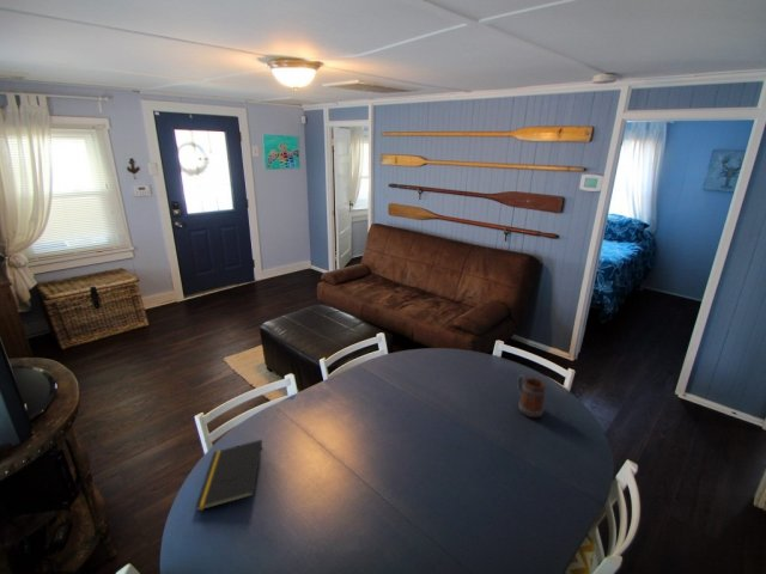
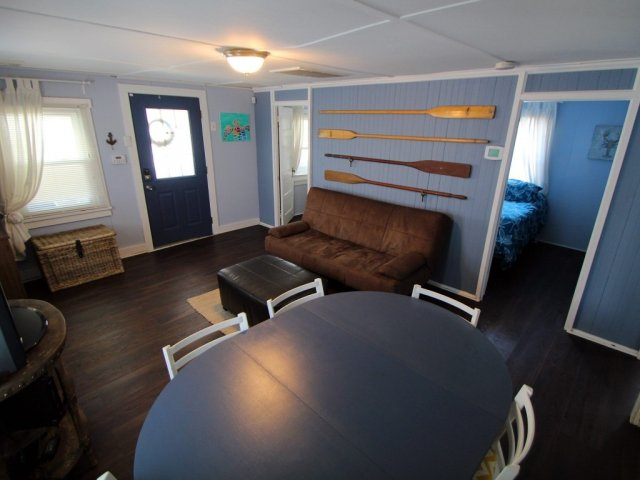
- mug (529, 393)
- notepad (231, 471)
